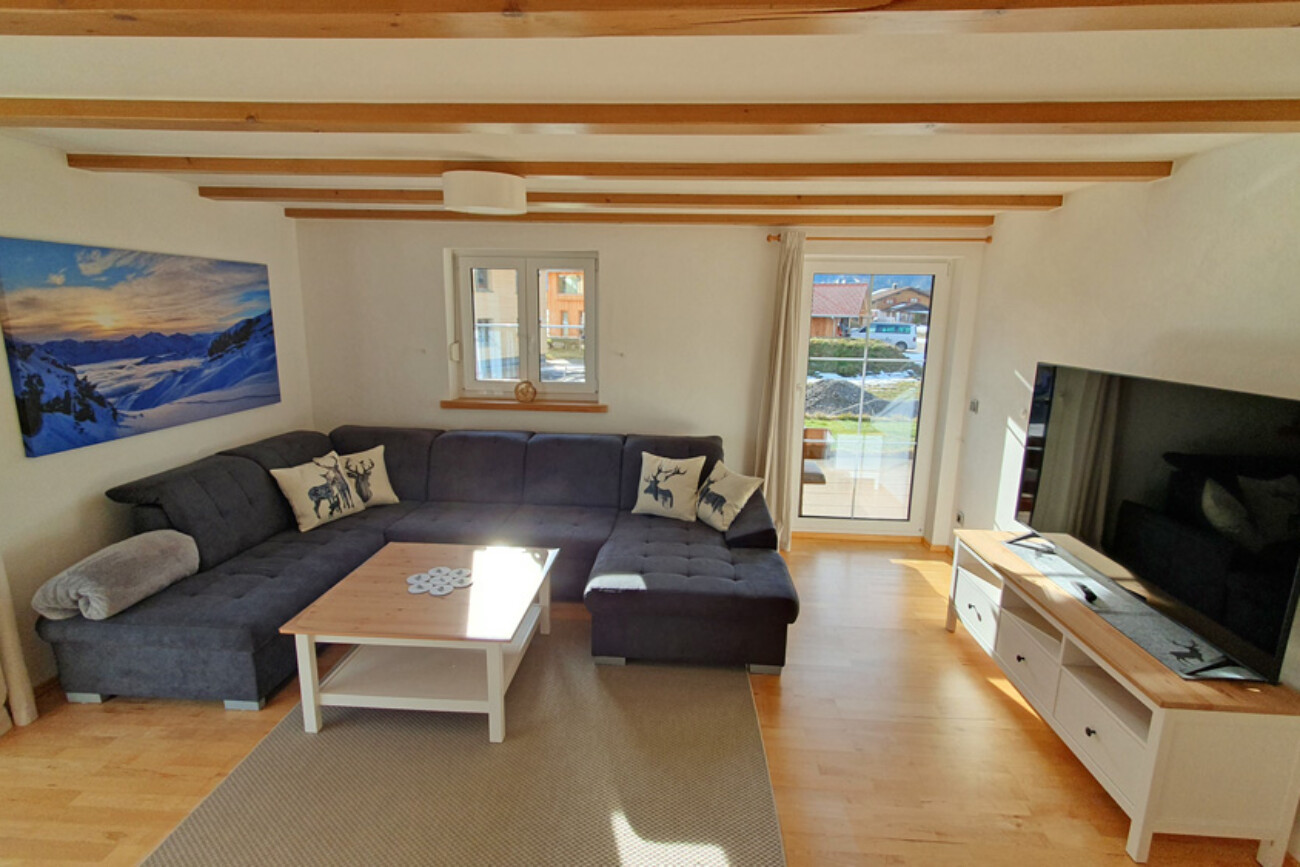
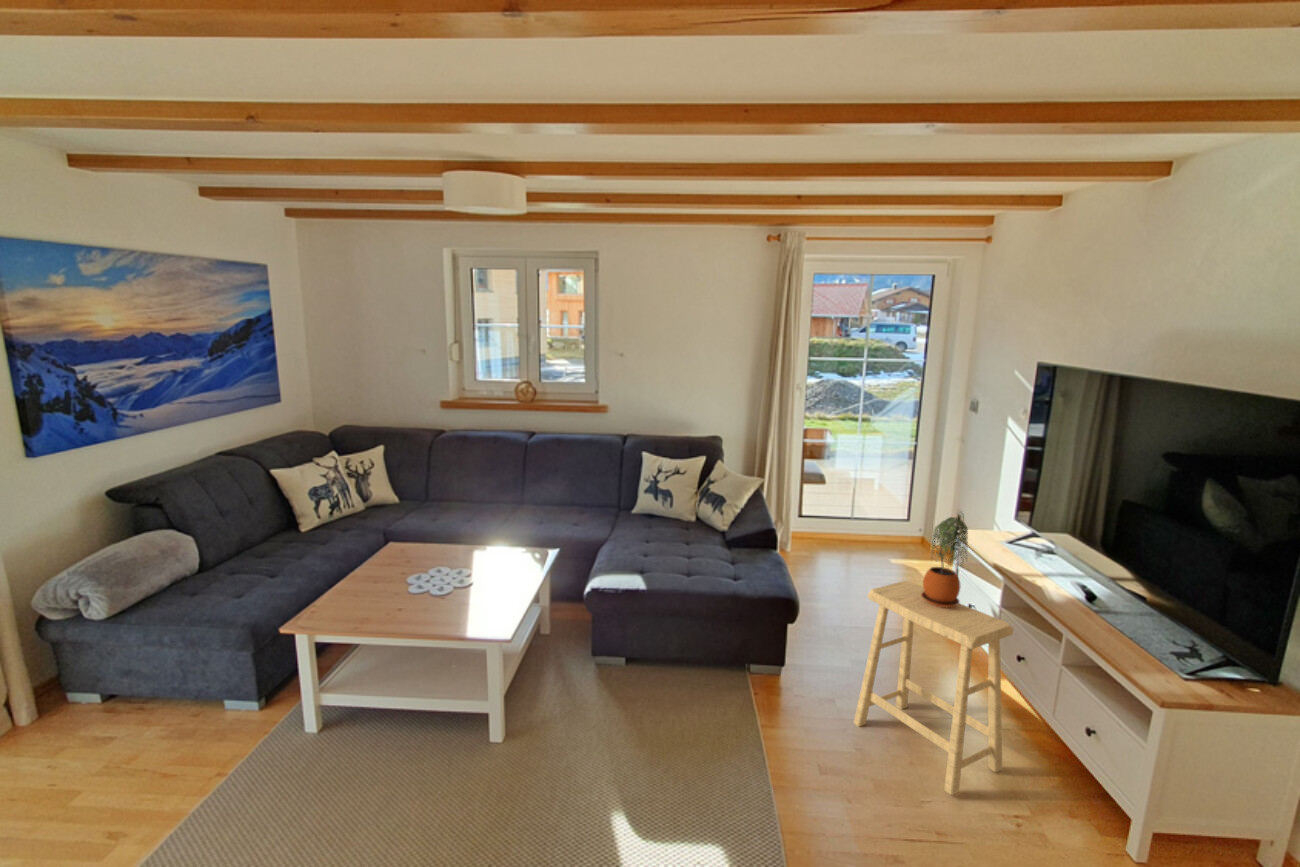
+ stool (924, 689)
+ potted plant (948, 560)
